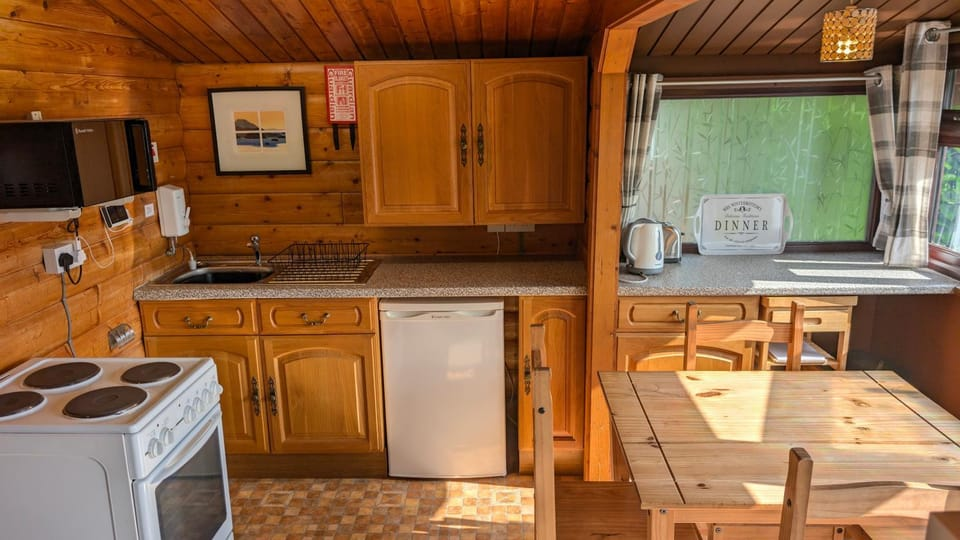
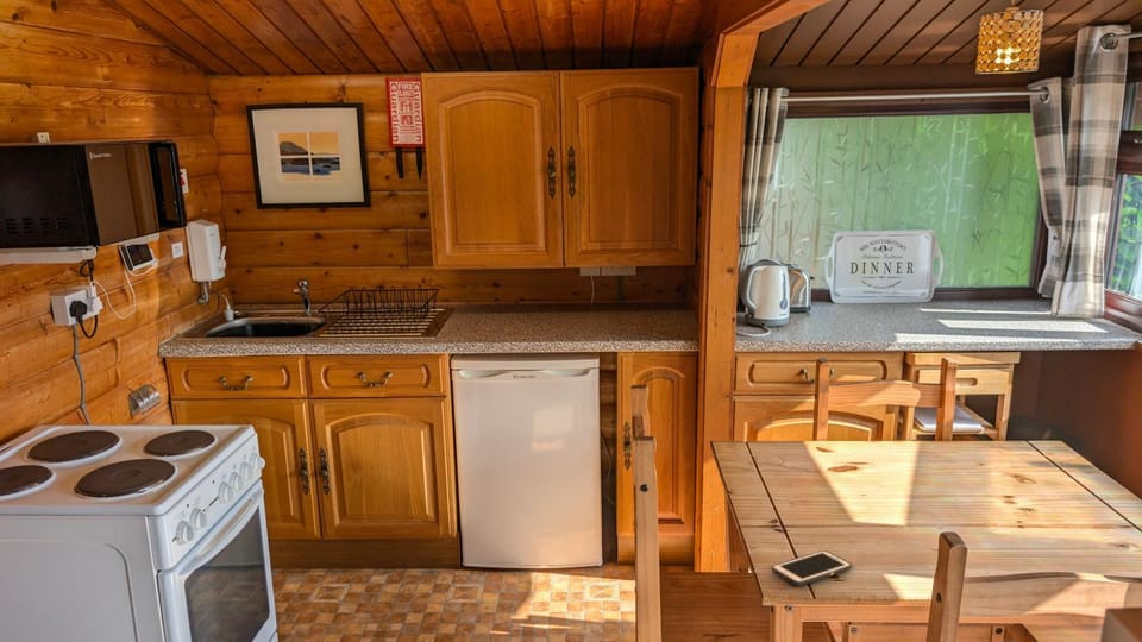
+ cell phone (811, 567)
